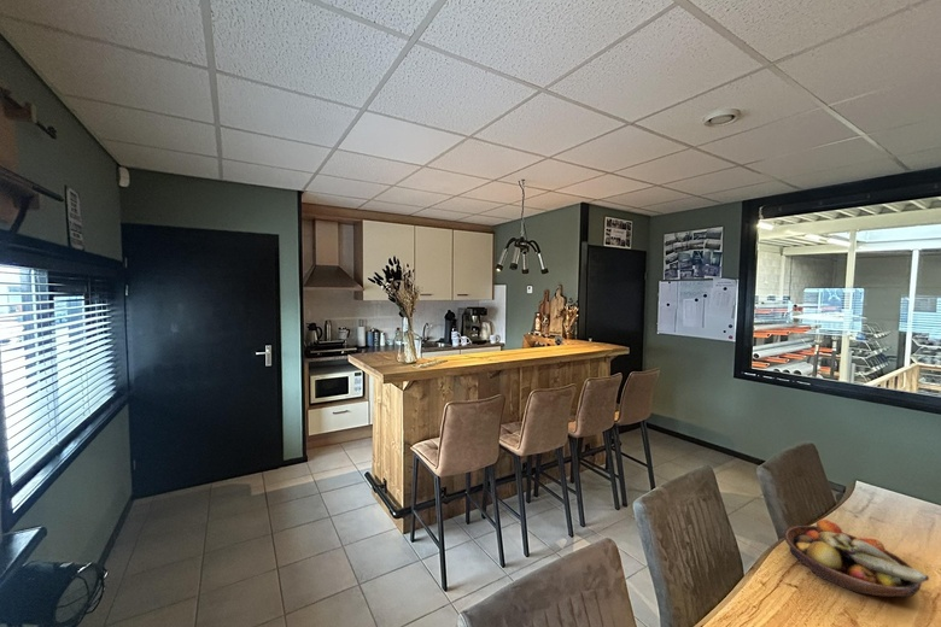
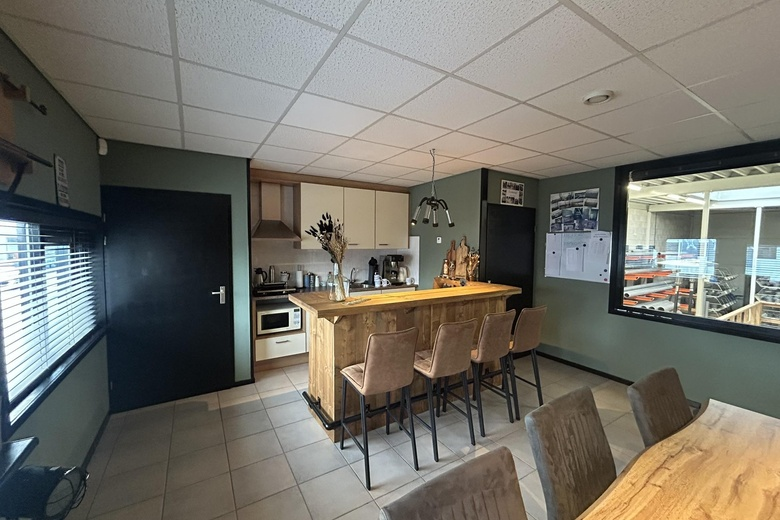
- fruit bowl (848, 550)
